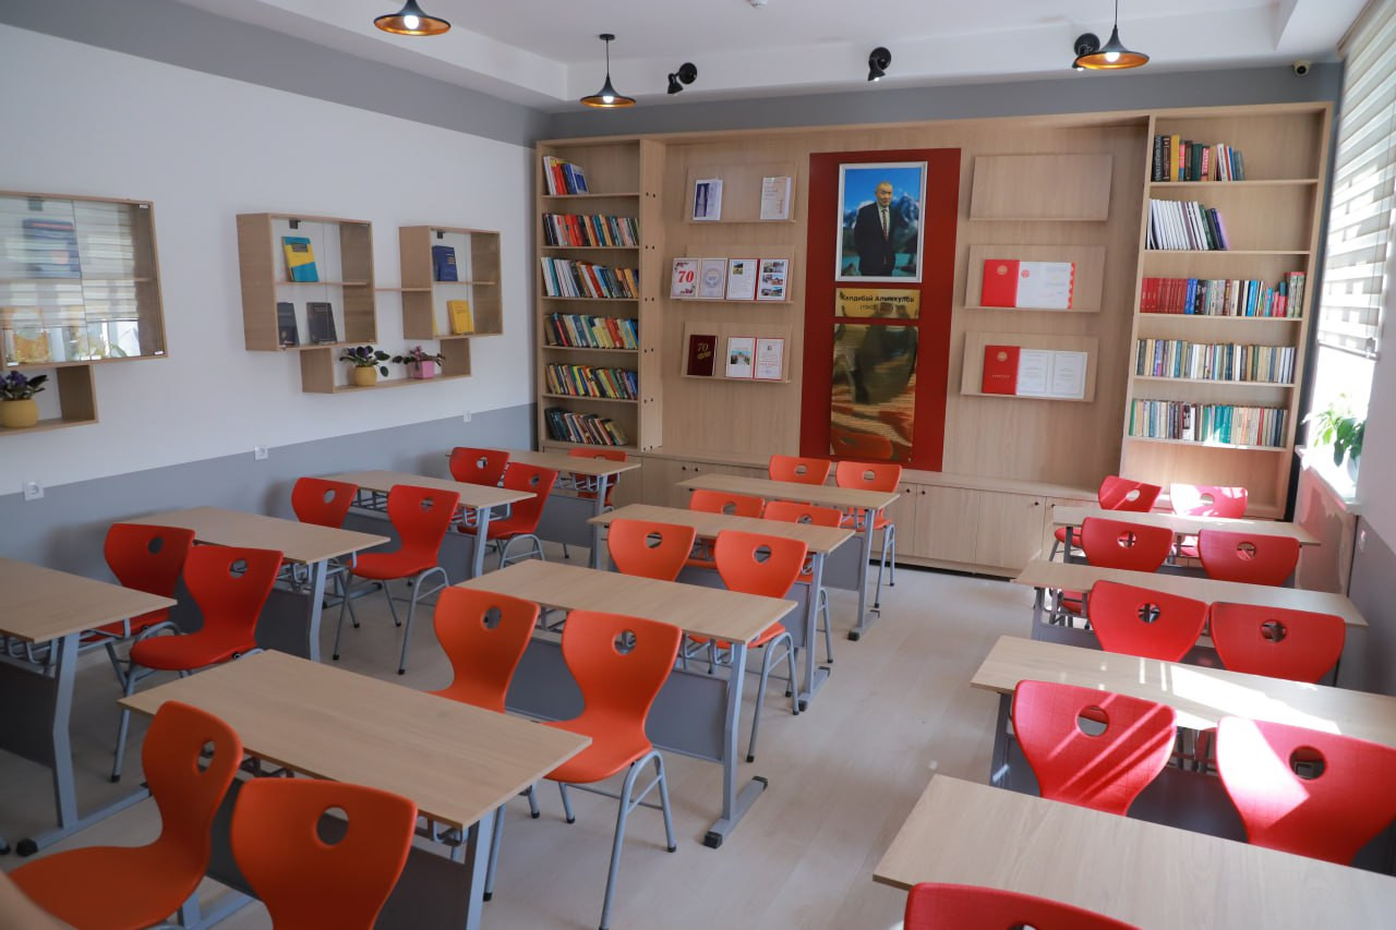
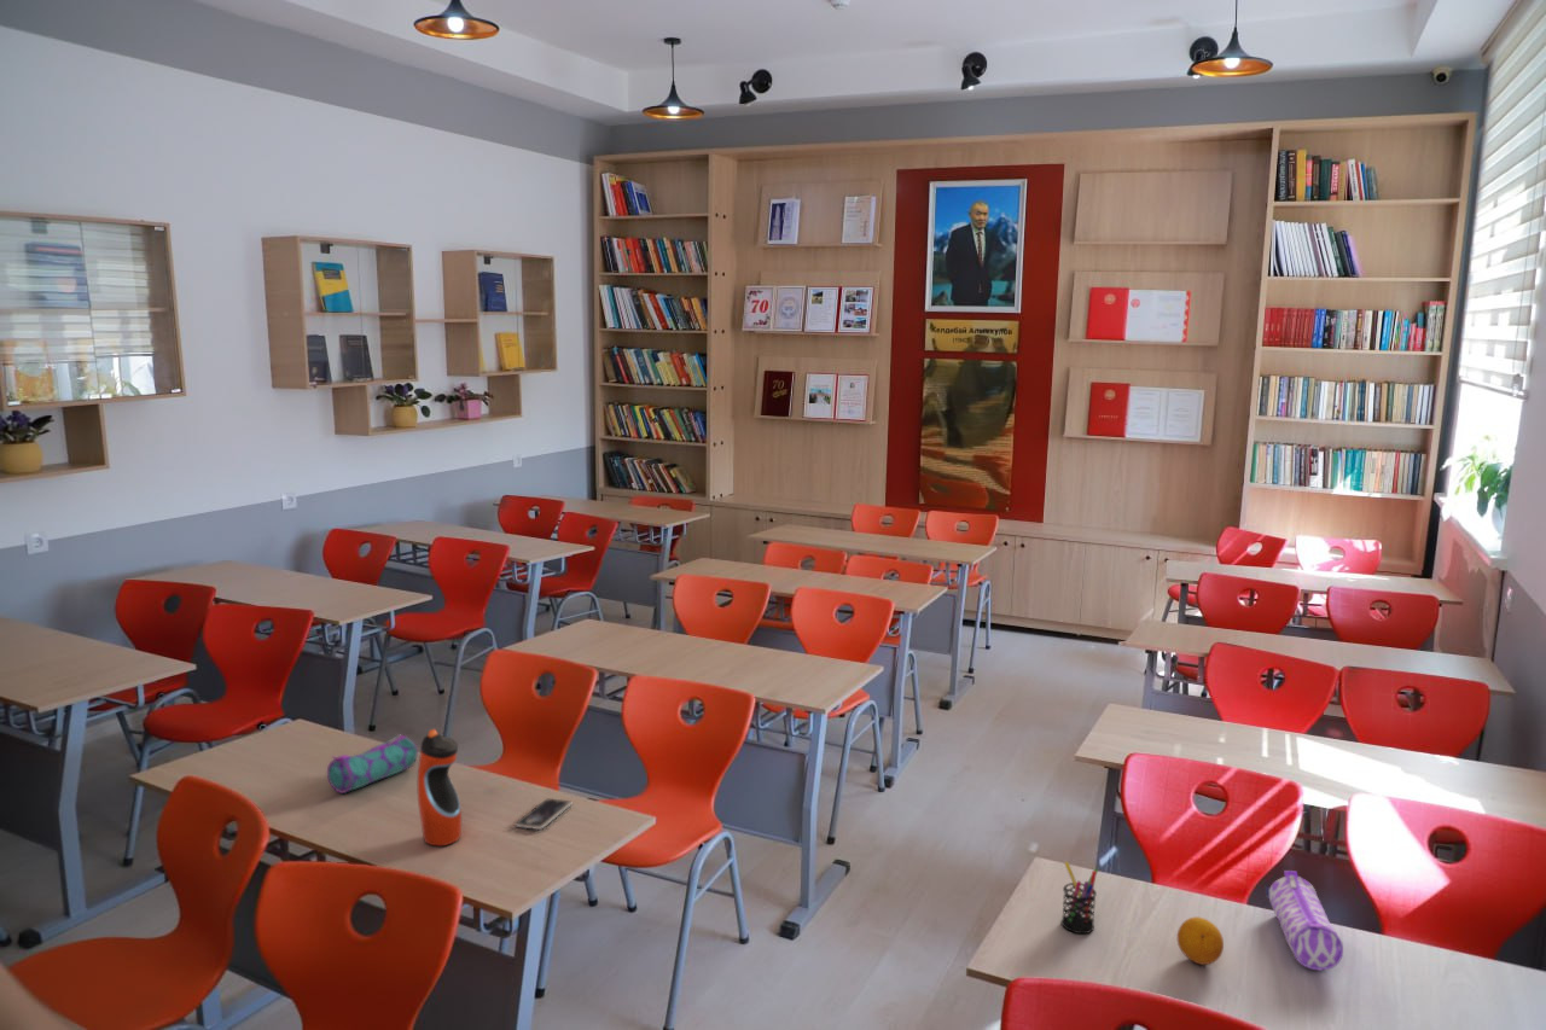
+ fruit (1199, 939)
+ pencil case (372, 762)
+ pencil case (1304, 918)
+ pen holder (1083, 895)
+ smartphone (544, 813)
+ water bottle (438, 785)
